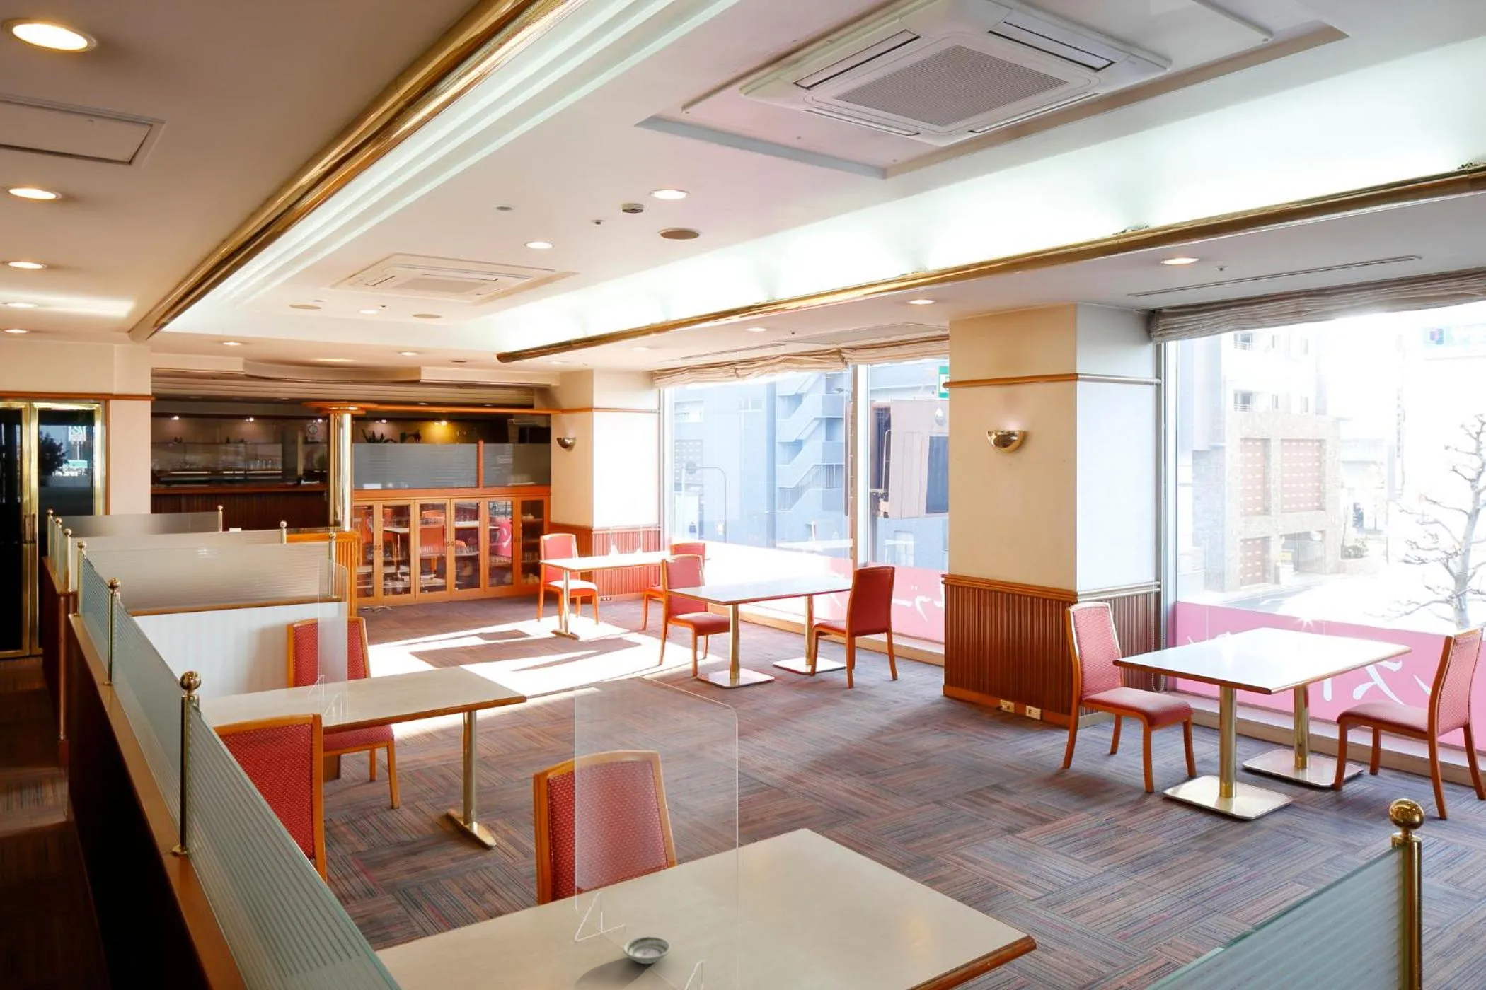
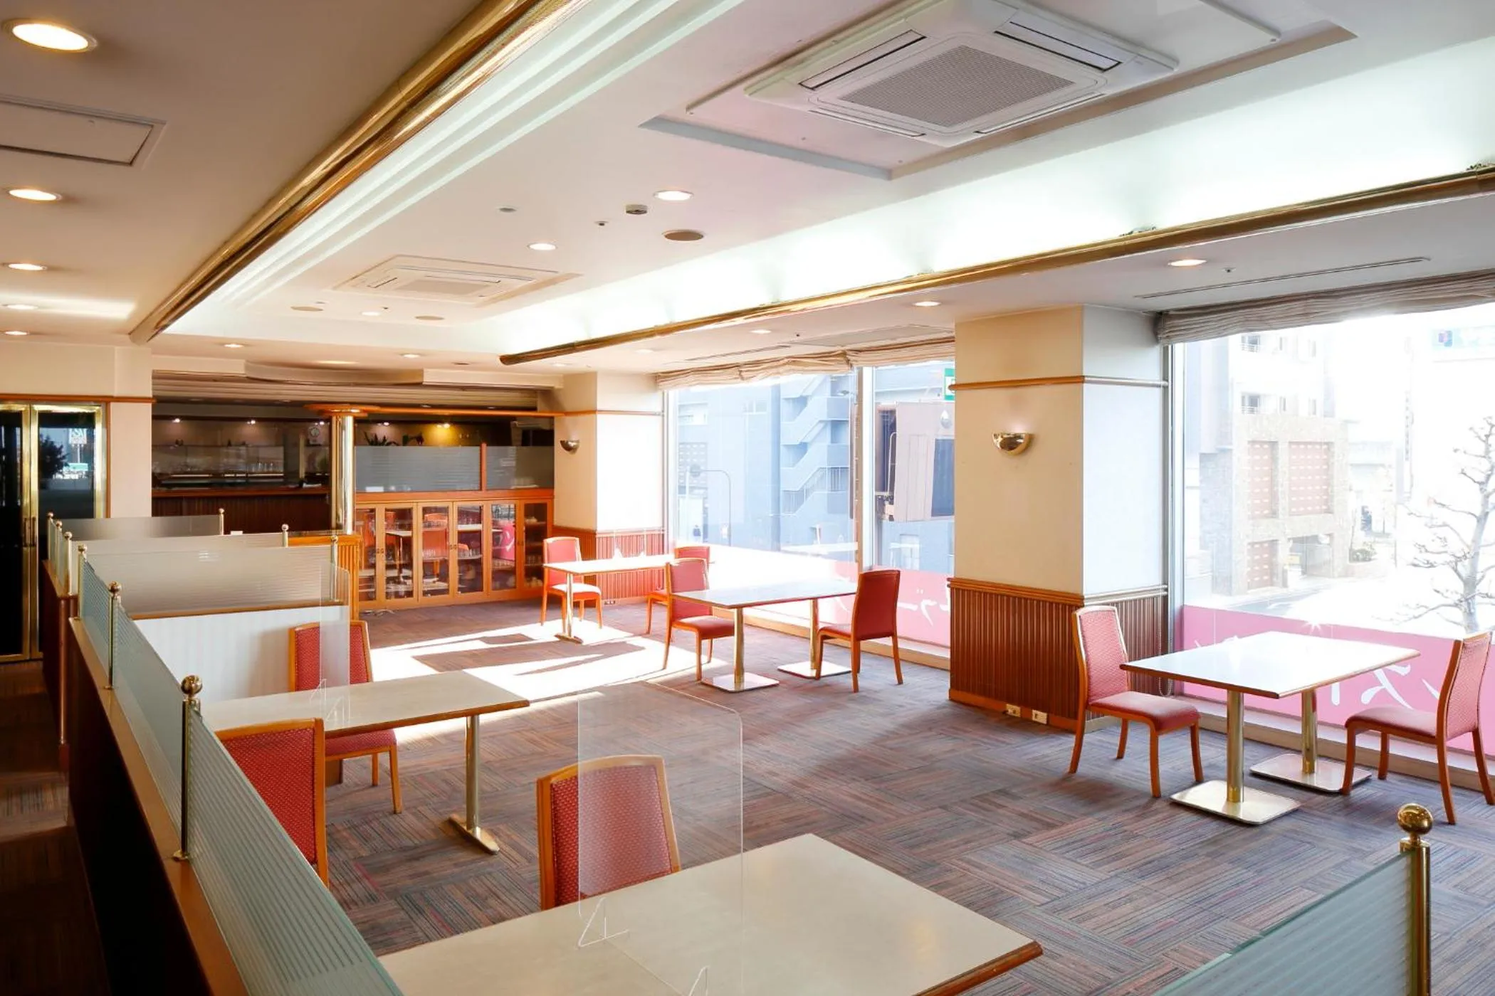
- saucer (647, 951)
